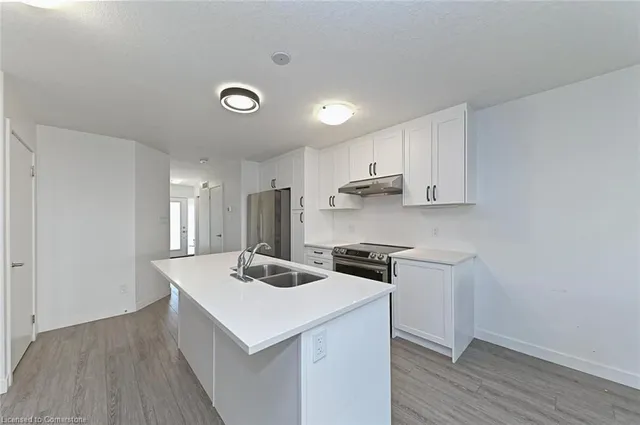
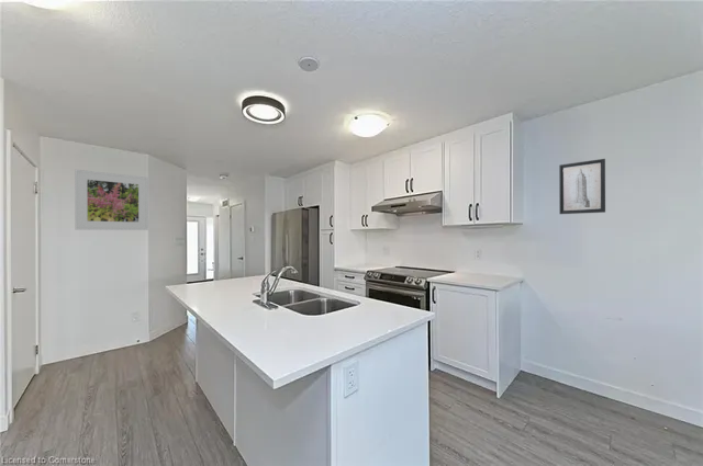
+ wall art (581, 187)
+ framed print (113, 202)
